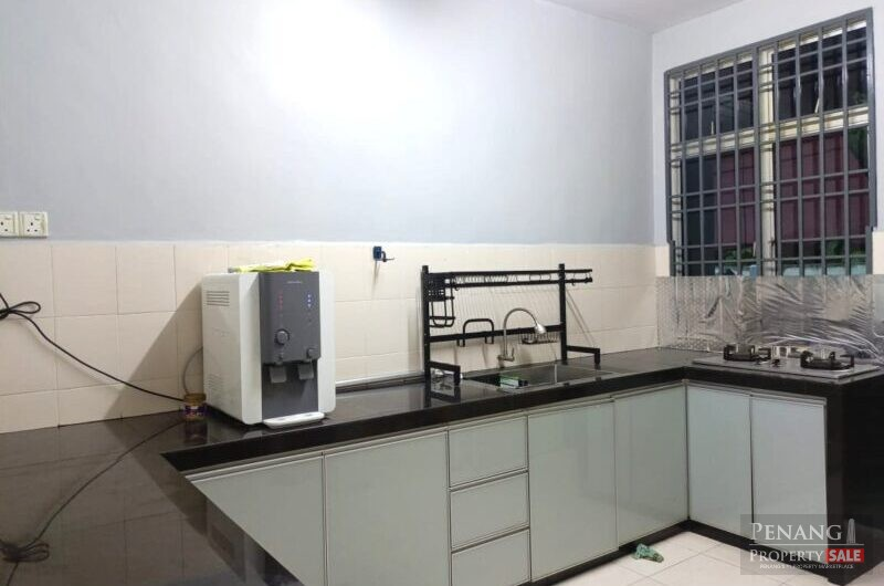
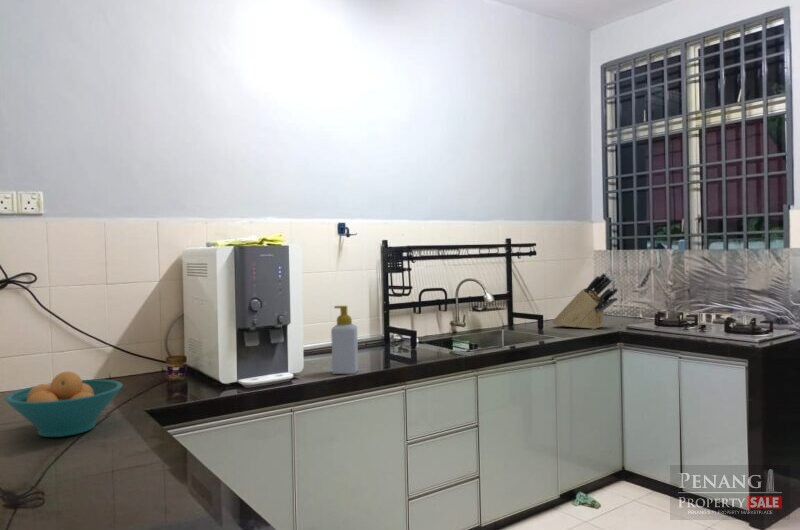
+ knife block (585, 299)
+ fruit bowl (66, 401)
+ soap bottle (344, 339)
